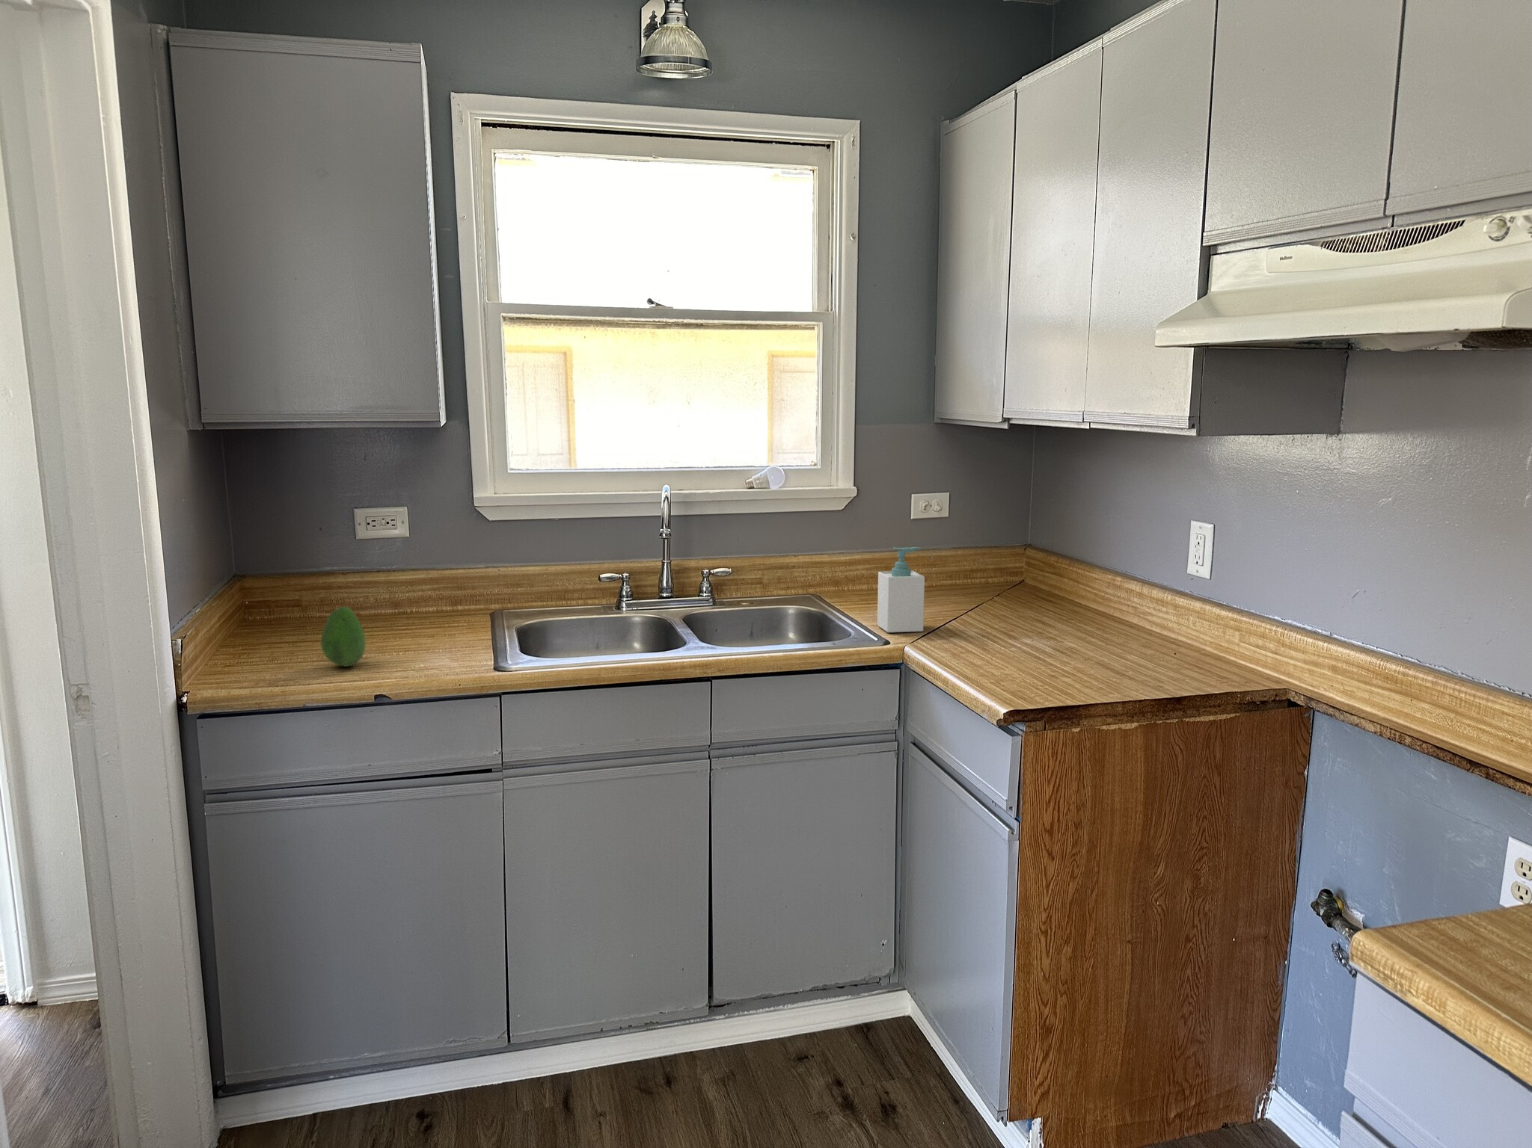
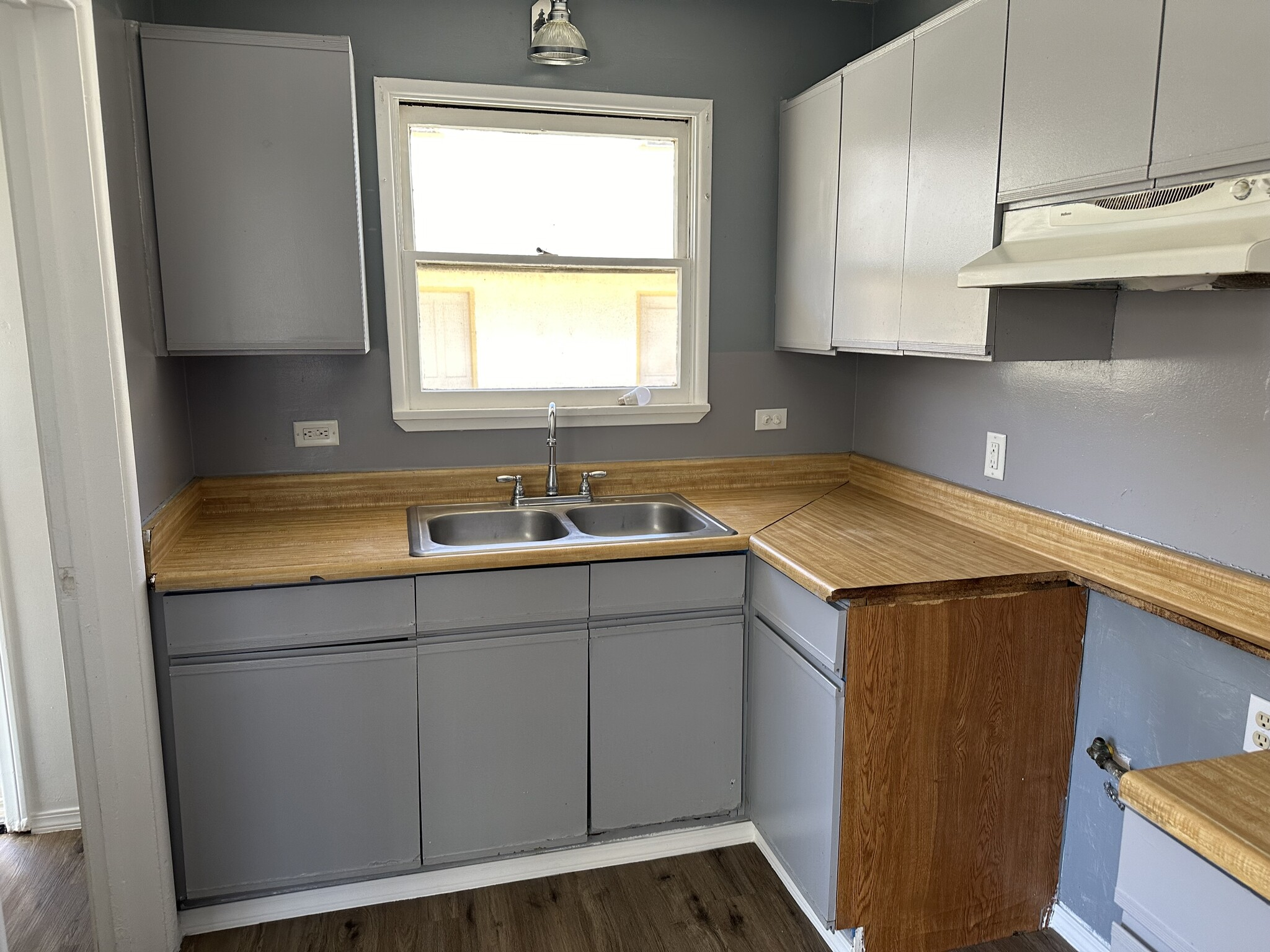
- soap bottle (901, 587)
- fruit (344, 637)
